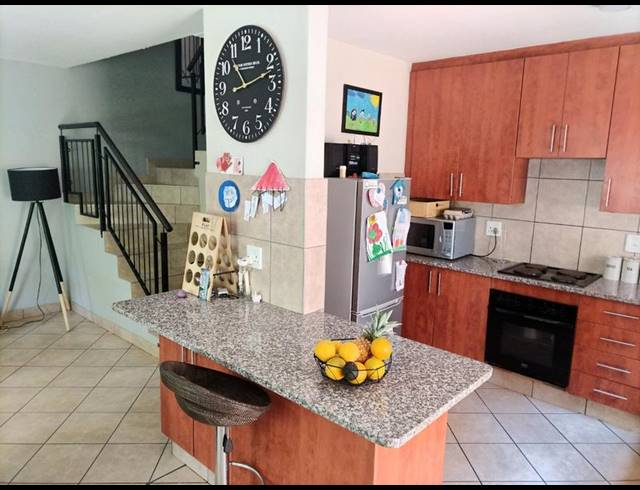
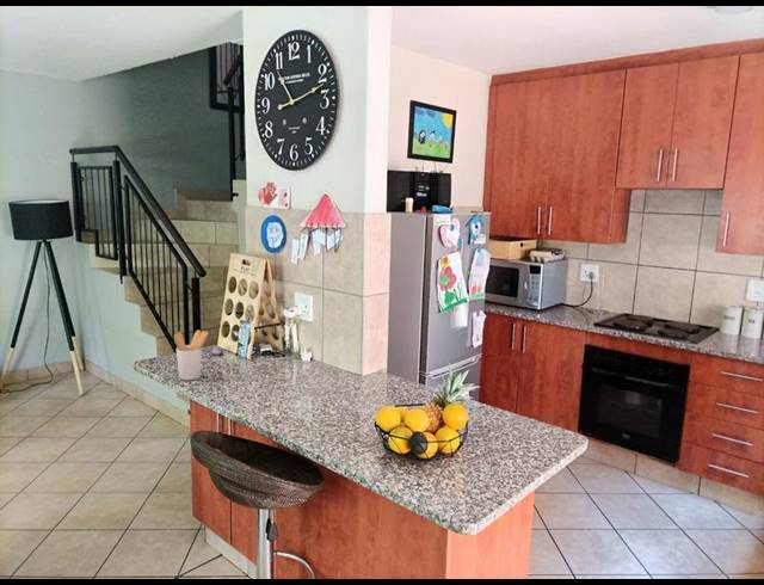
+ utensil holder (192, 353)
